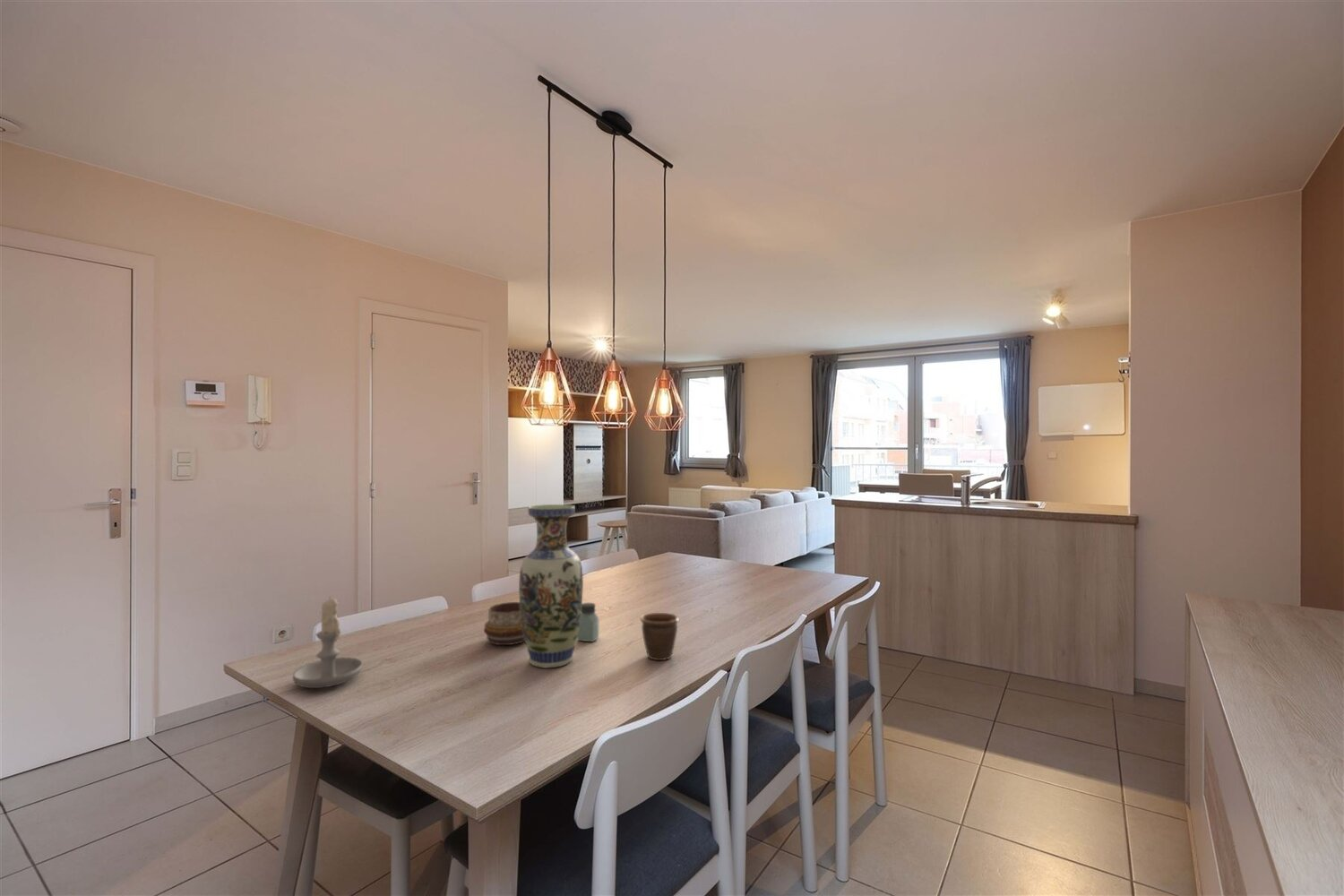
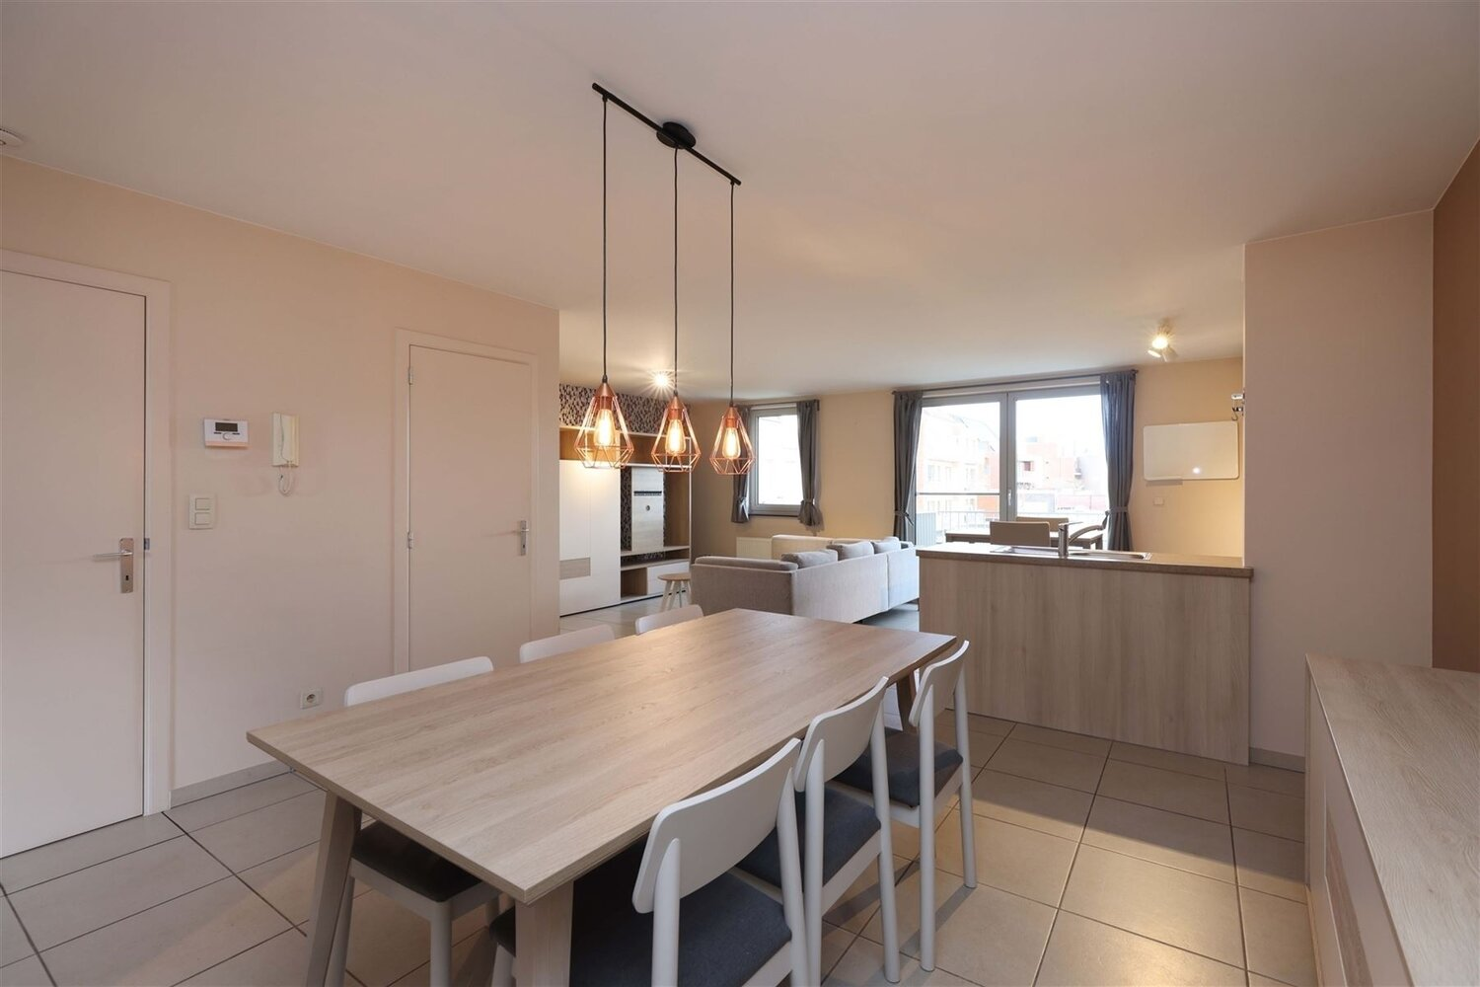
- decorative bowl (509, 623)
- candle (328, 638)
- vase (551, 583)
- saltshaker (588, 621)
- mug (660, 635)
